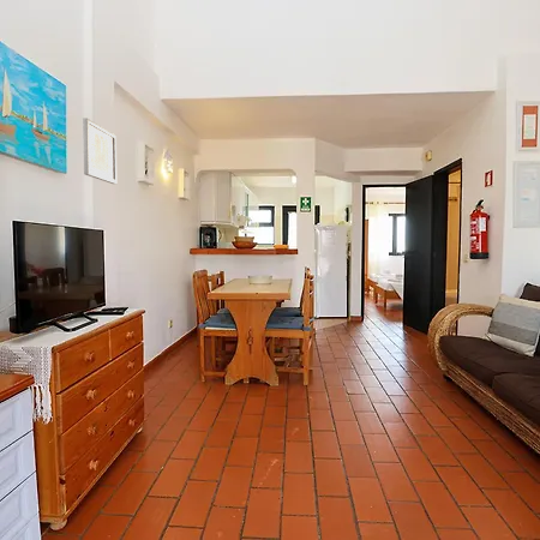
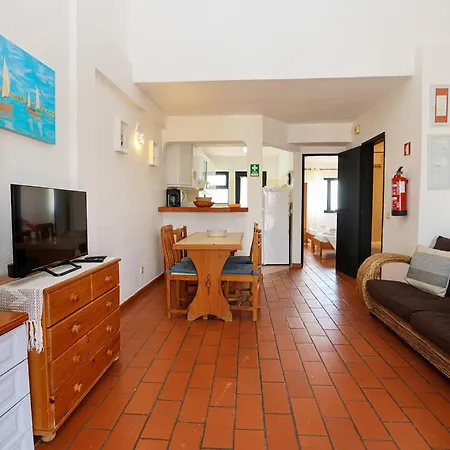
- wall art (101, 152)
